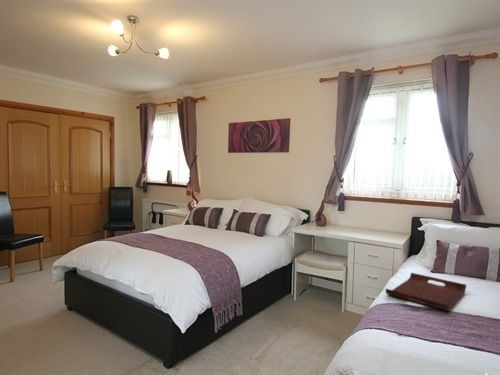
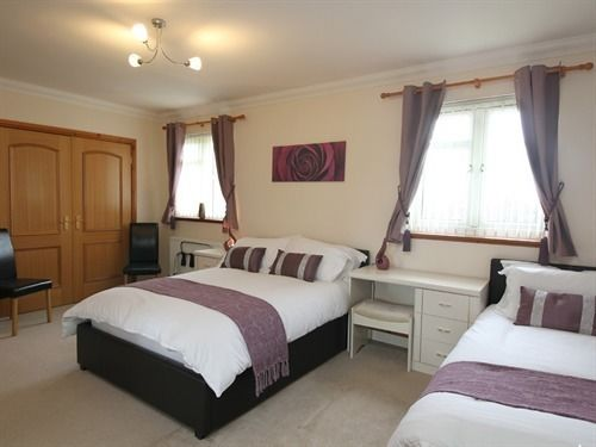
- serving tray (426, 290)
